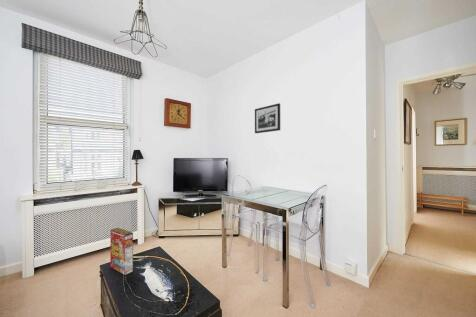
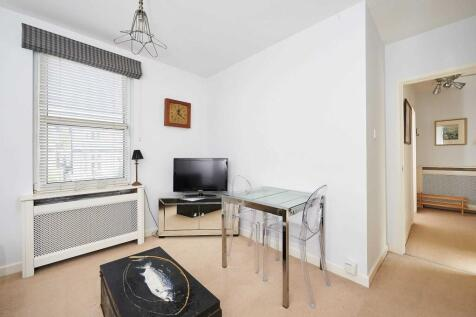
- cereal box (121, 249)
- picture frame (266, 119)
